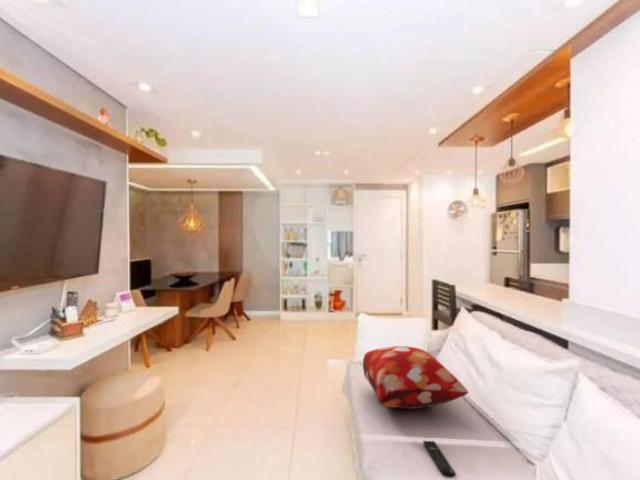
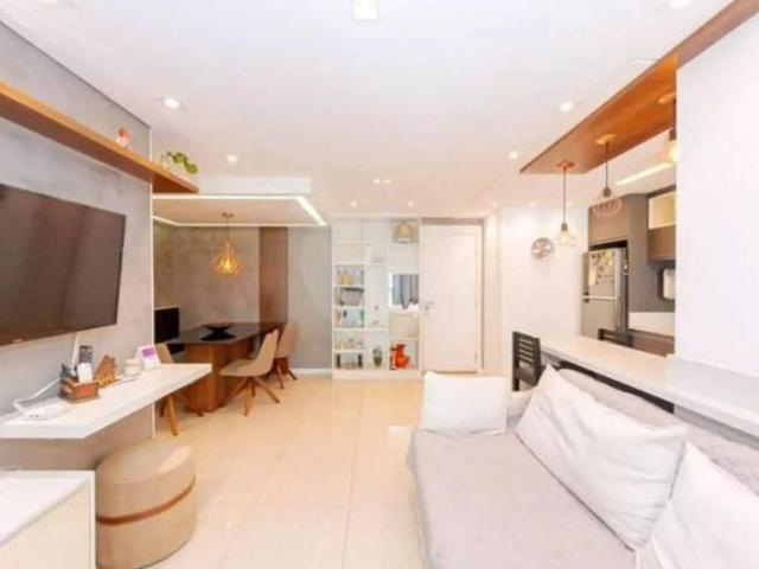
- remote control (438, 457)
- decorative pillow (409, 375)
